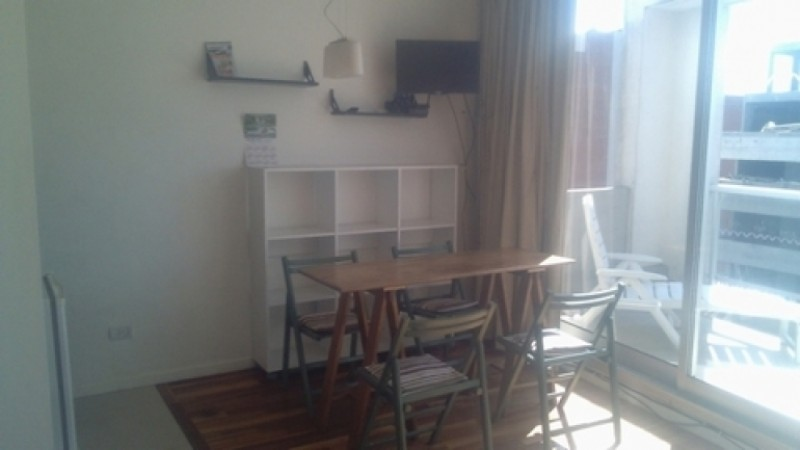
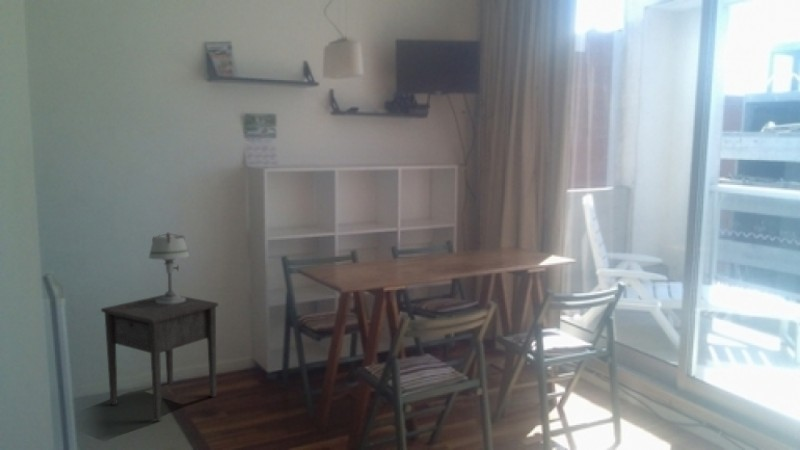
+ nightstand (161, 352)
+ table lamp (169, 266)
